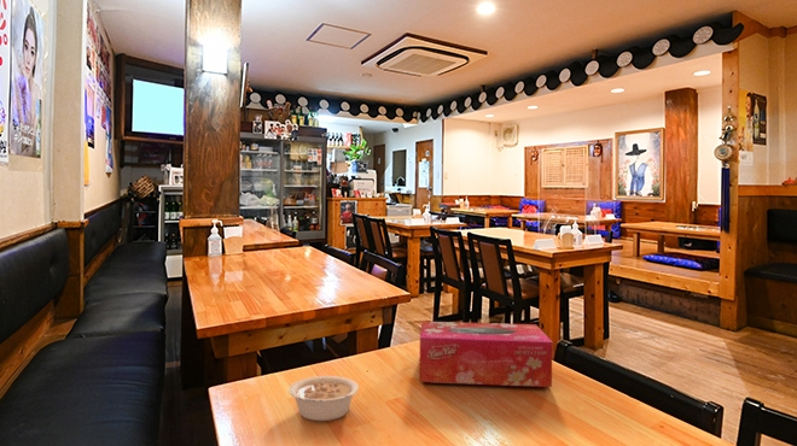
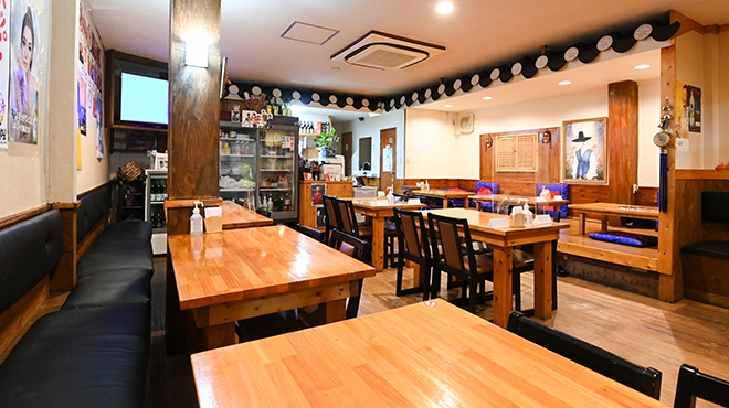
- tissue box (481, 351)
- legume (326, 397)
